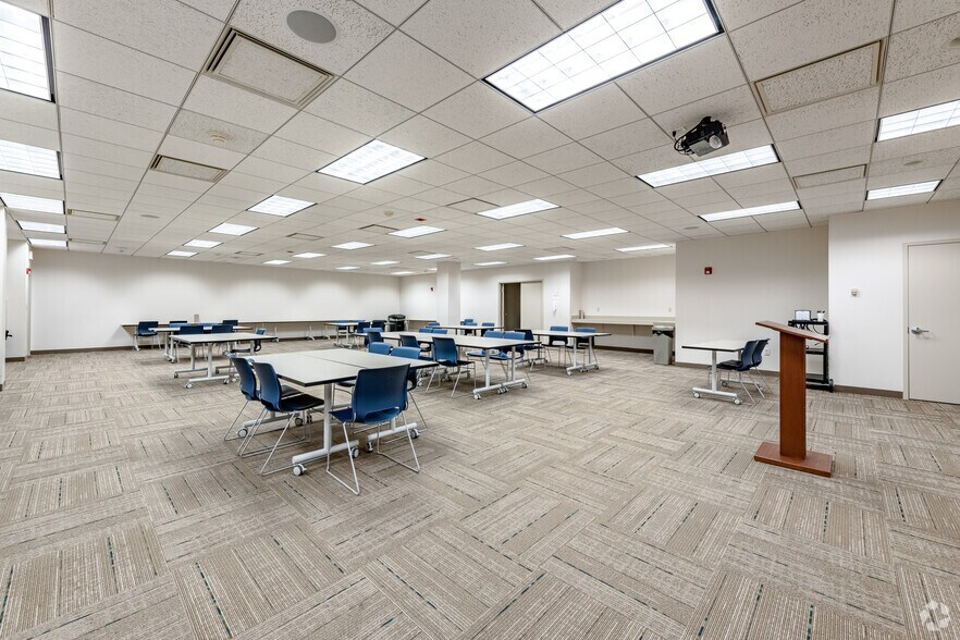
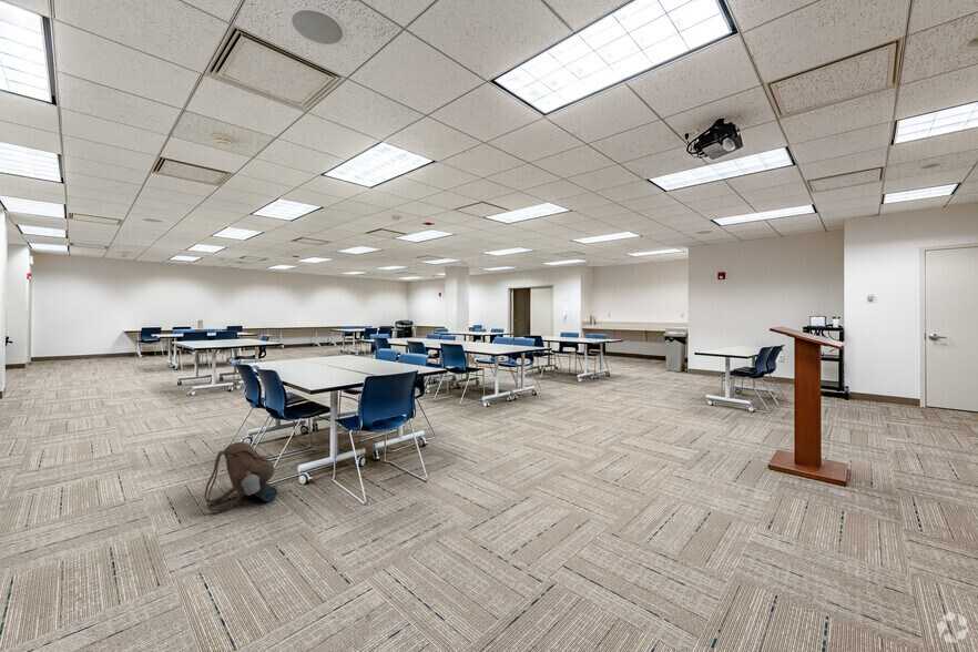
+ backpack (241, 470)
